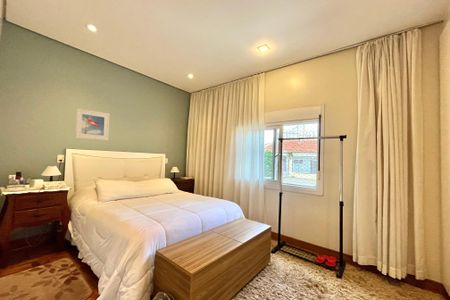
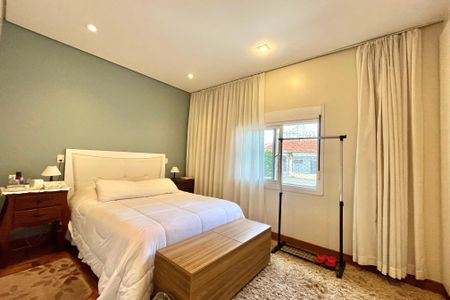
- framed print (93, 125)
